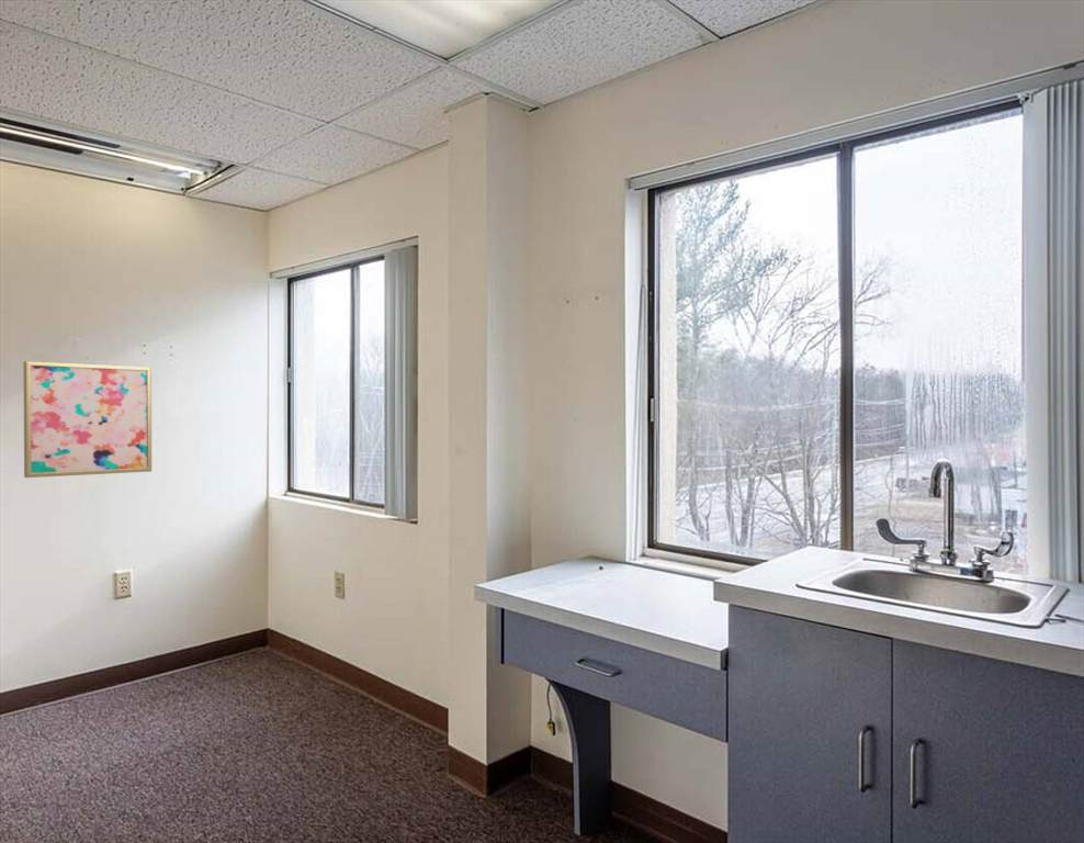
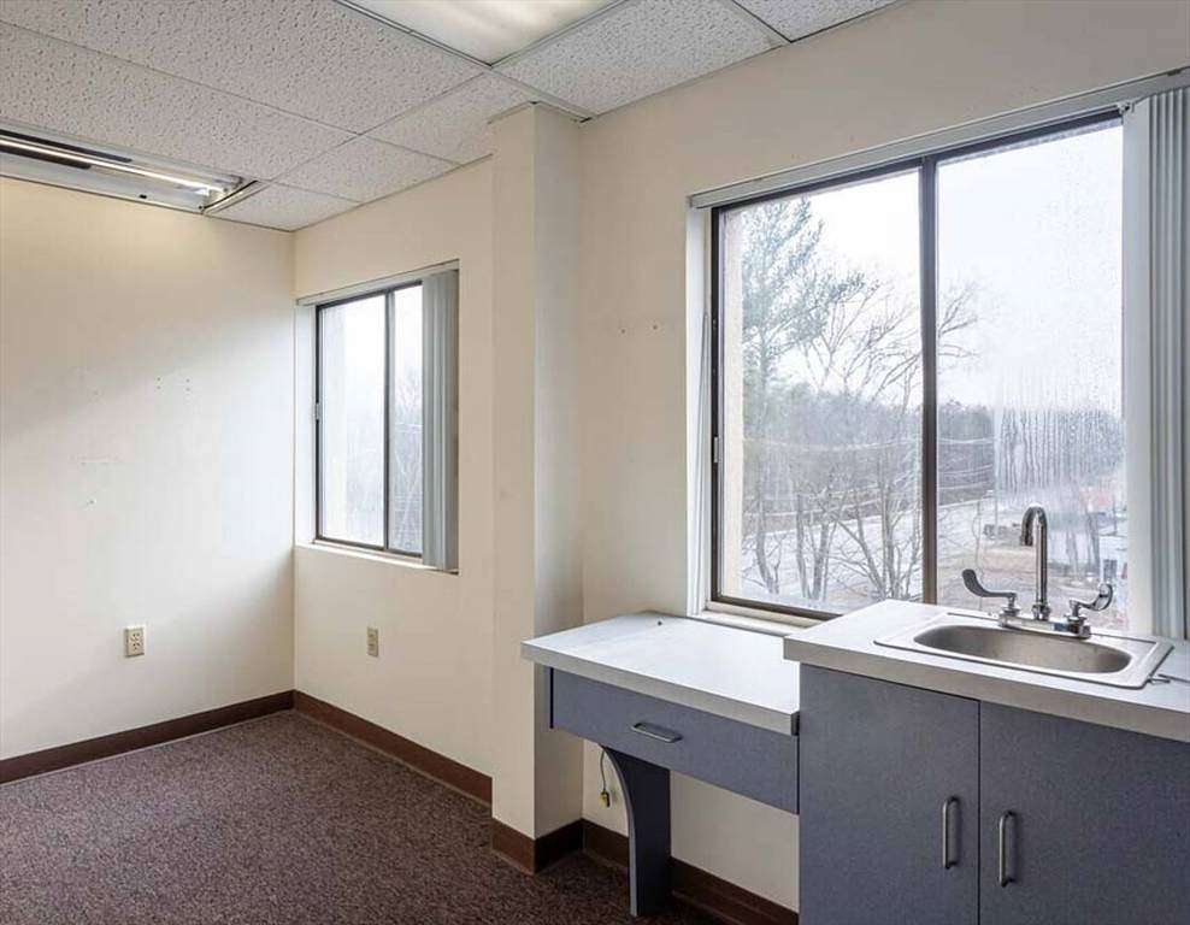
- wall art (90, 419)
